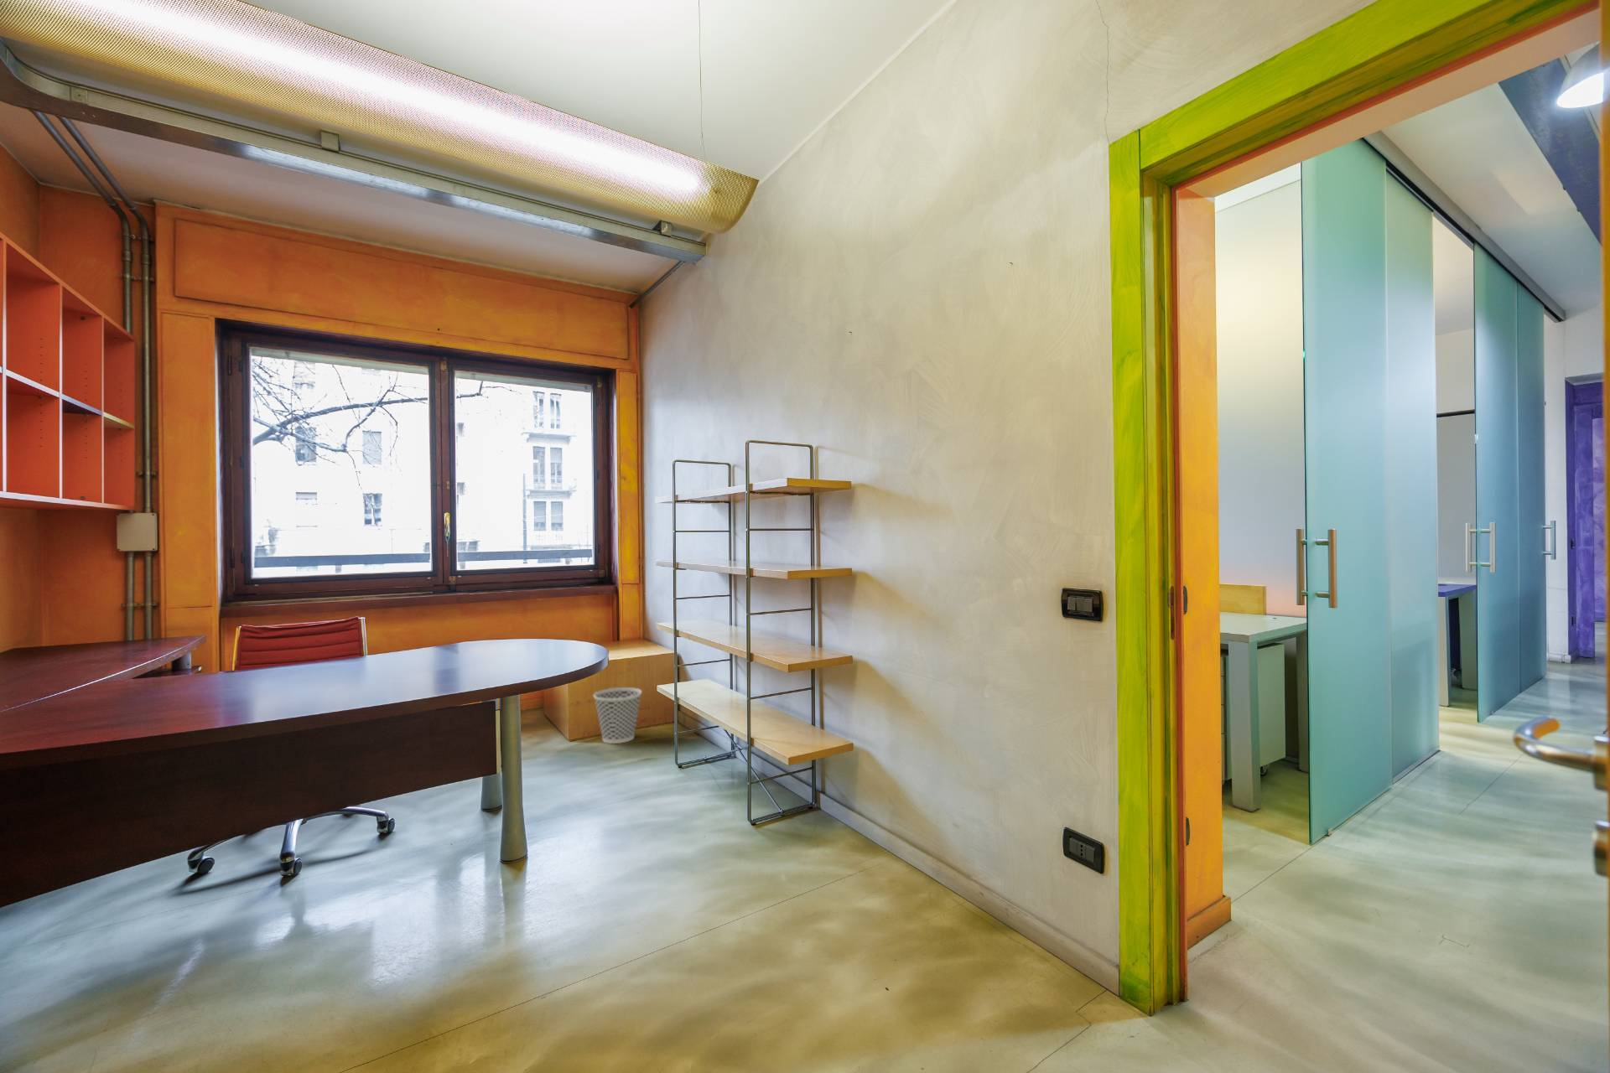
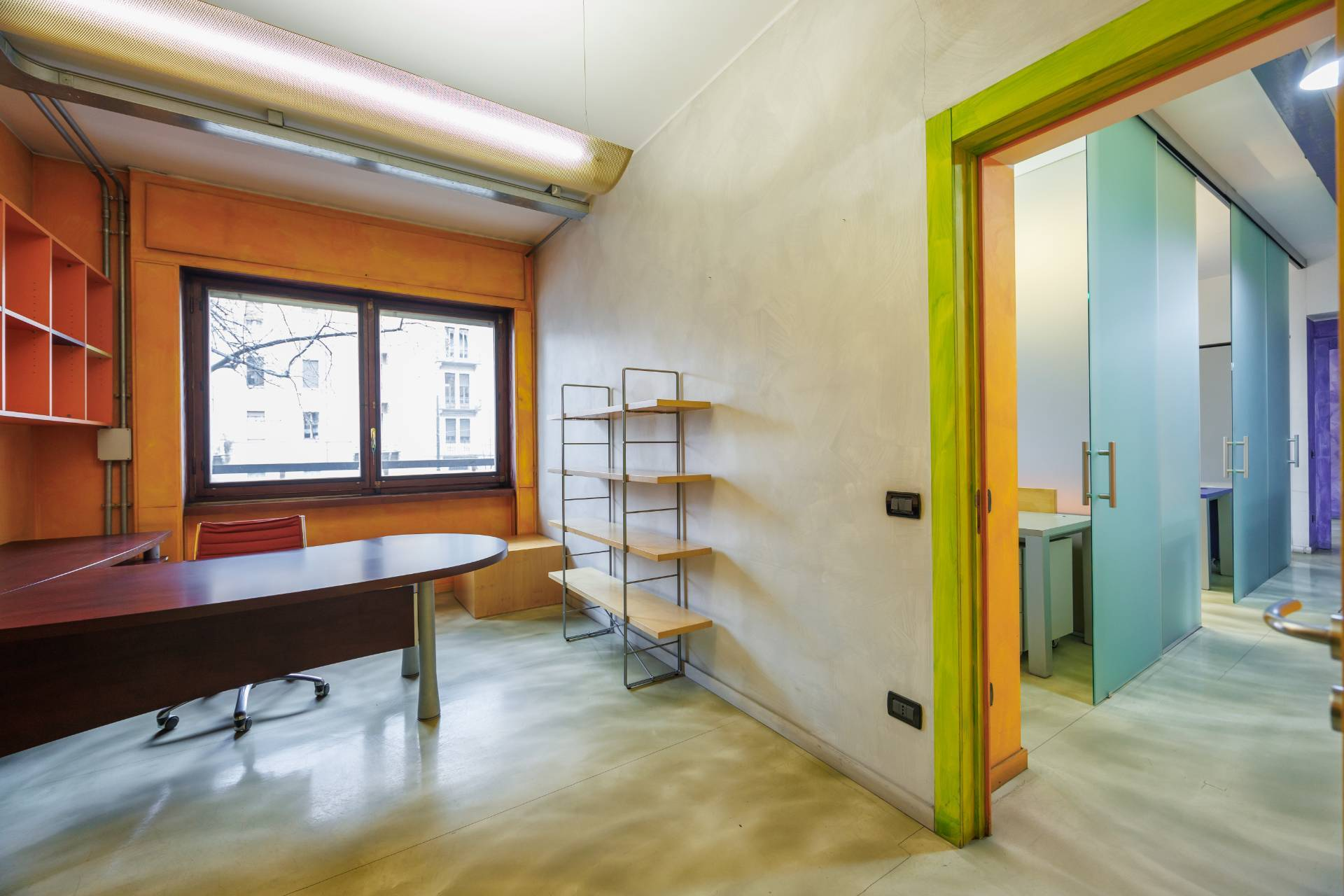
- wastebasket (618, 715)
